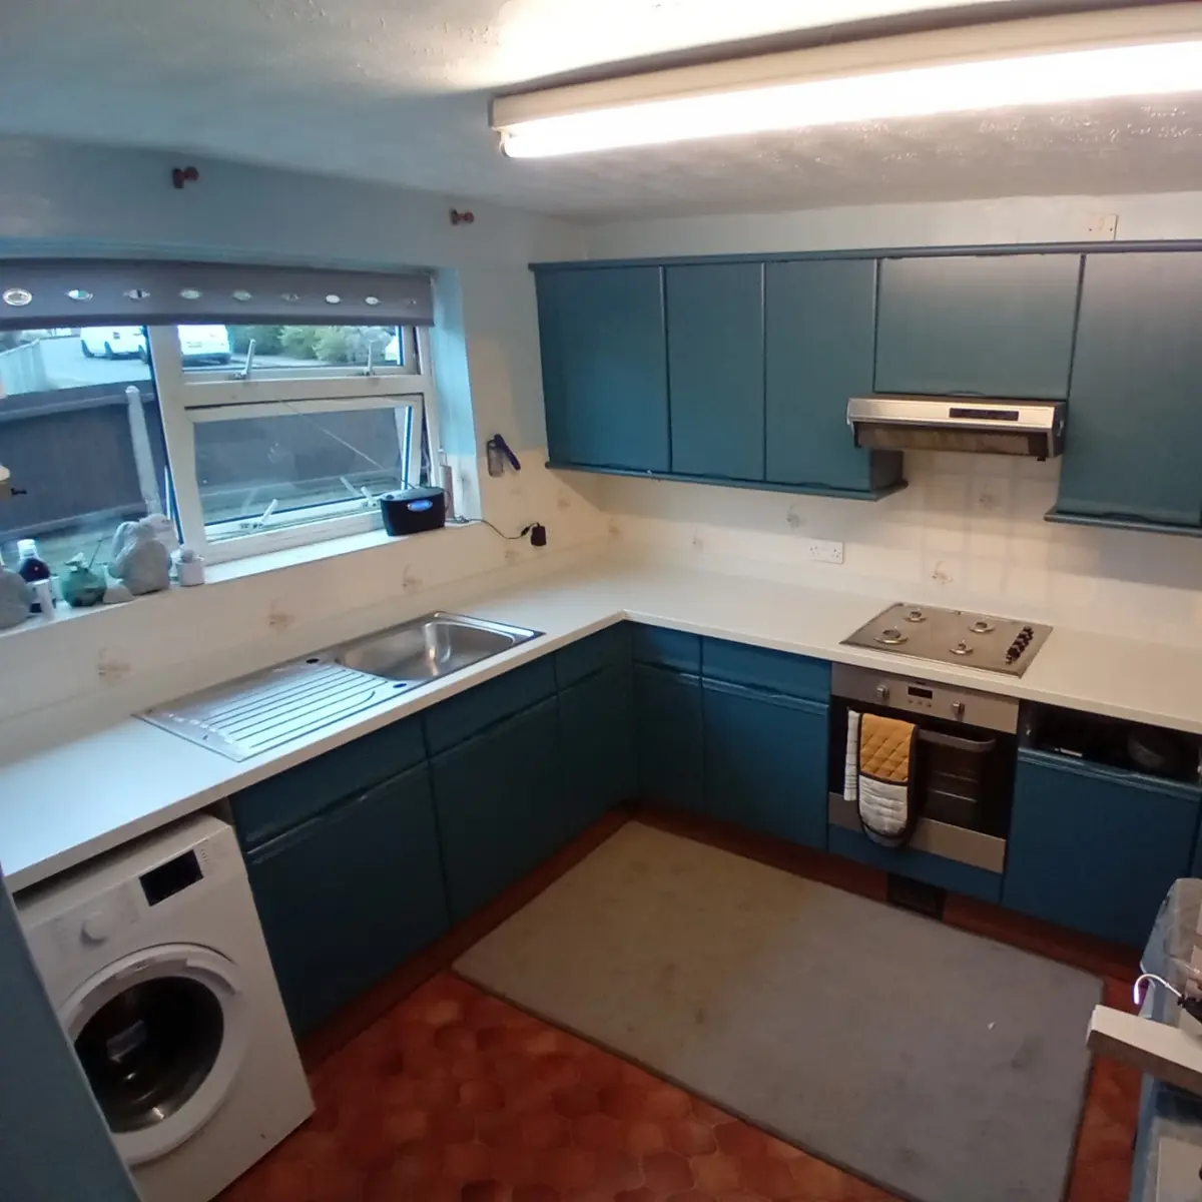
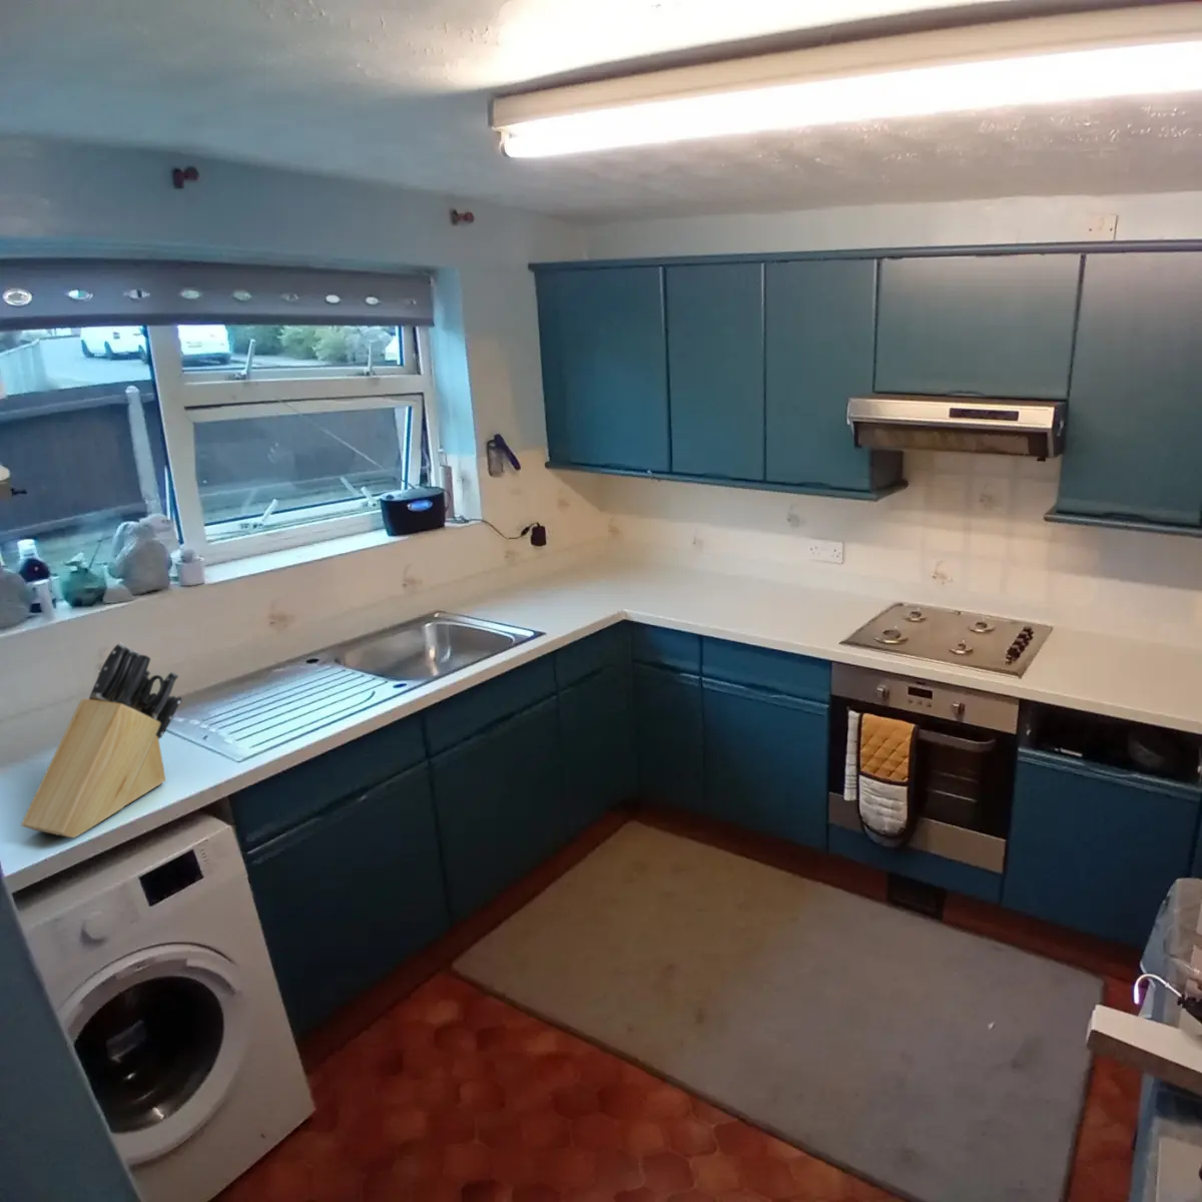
+ knife block (102, 731)
